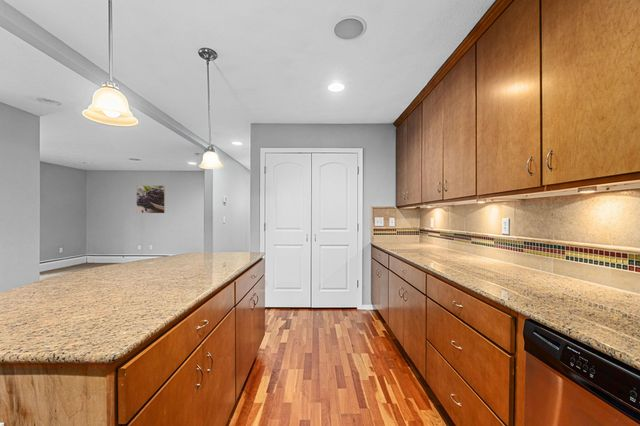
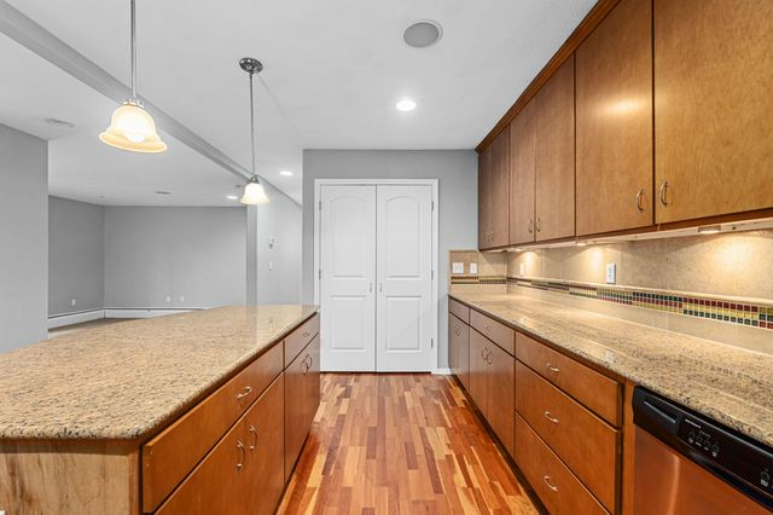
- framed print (150, 199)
